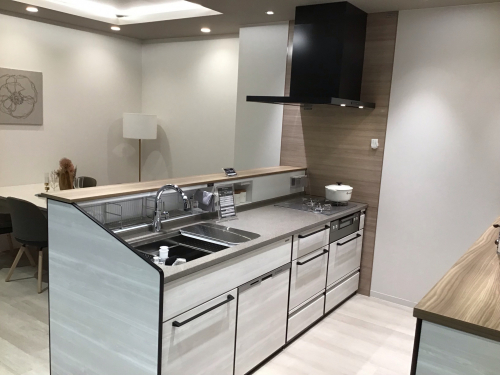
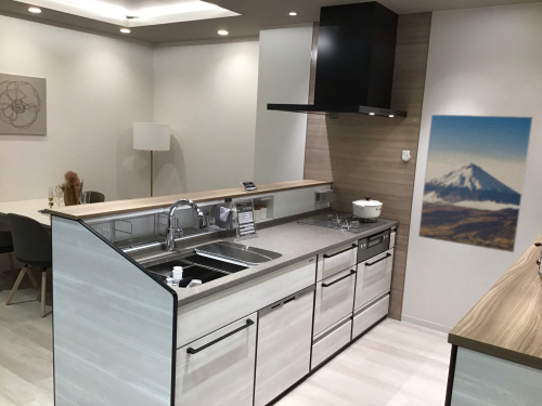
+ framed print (472, 181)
